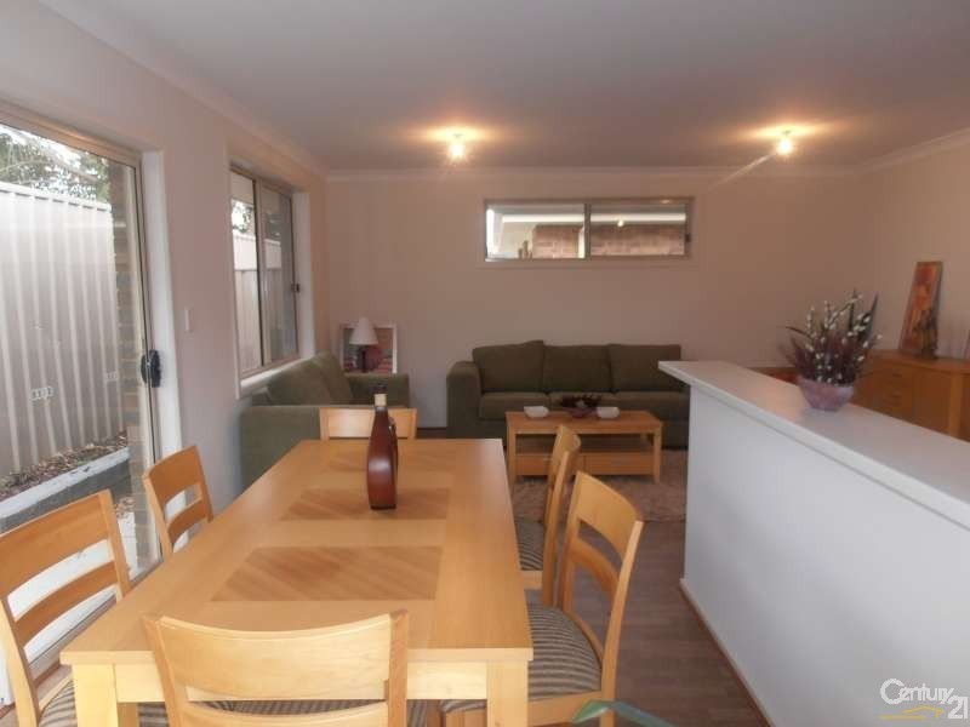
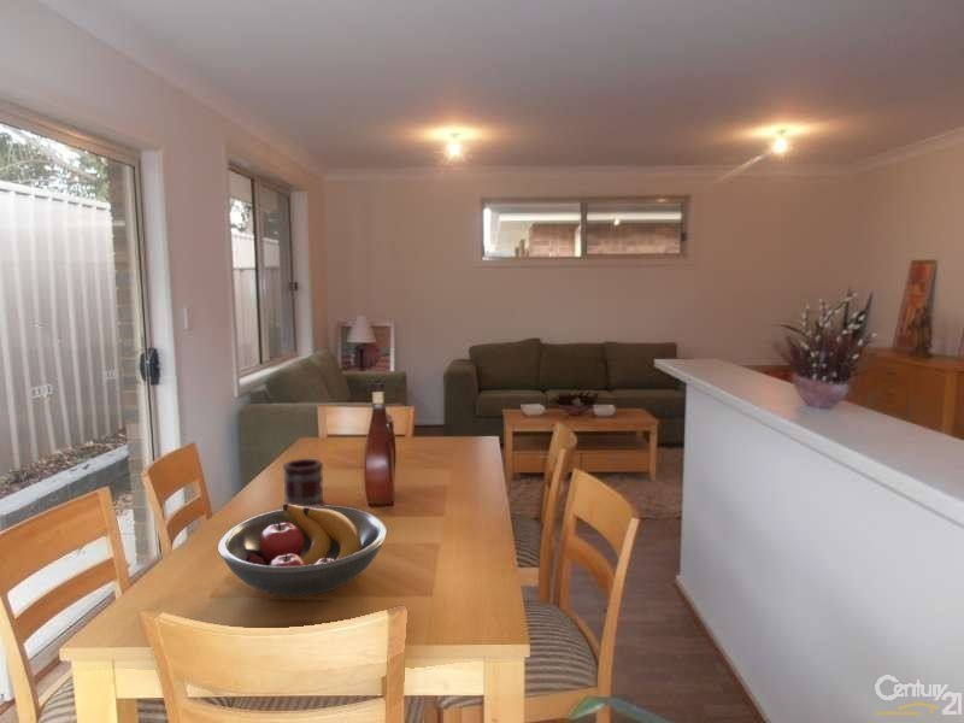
+ fruit bowl (305, 549)
+ mug (301, 487)
